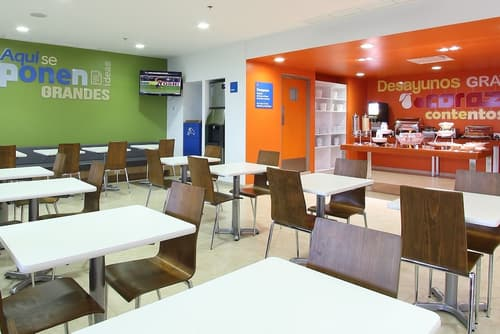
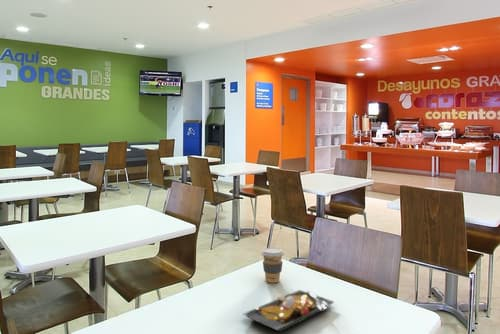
+ plate (294, 305)
+ coffee cup (272, 265)
